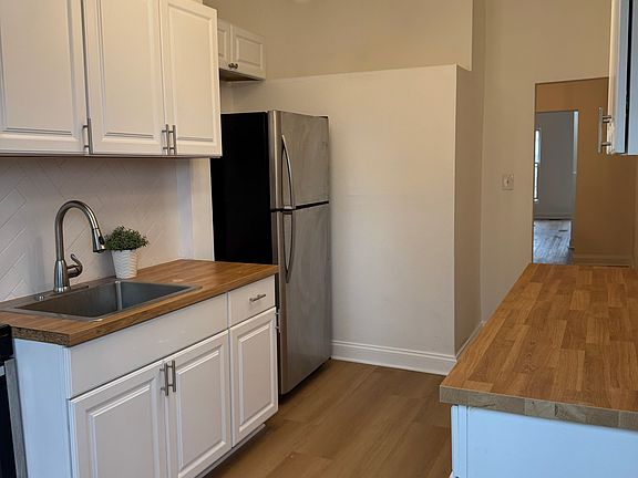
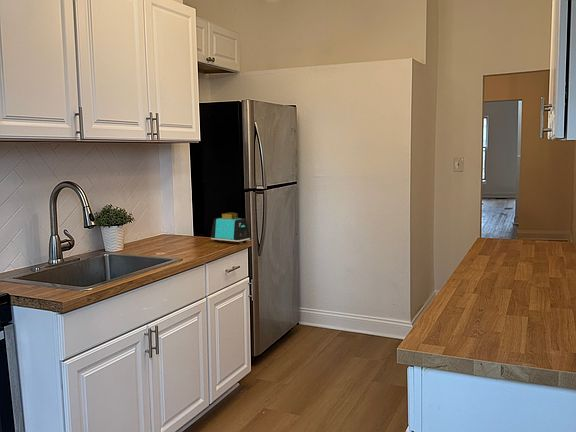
+ toaster (230, 227)
